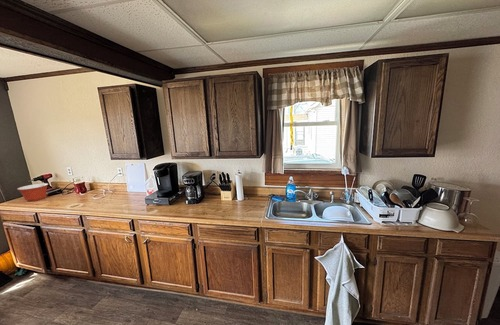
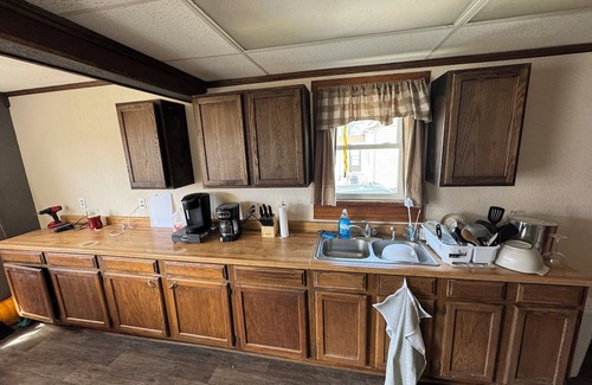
- mixing bowl (34, 192)
